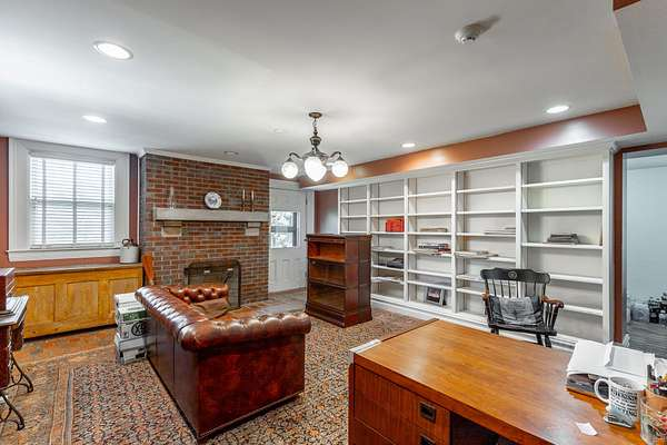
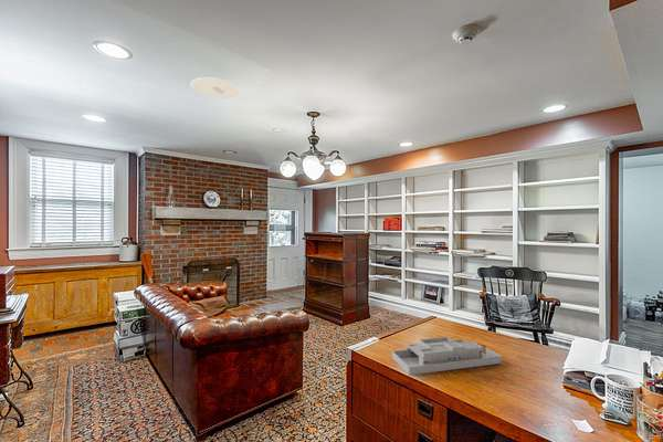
+ desk organizer (445, 351)
+ recessed light (215, 86)
